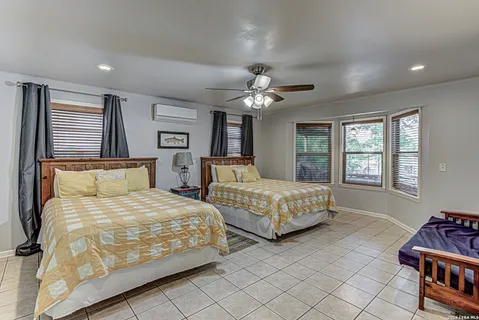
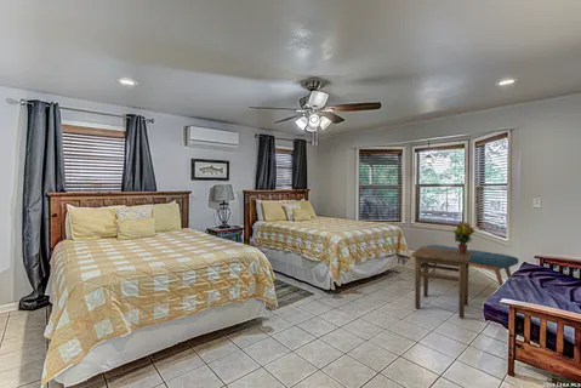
+ side table (442, 278)
+ bench (469, 264)
+ potted plant (462, 236)
